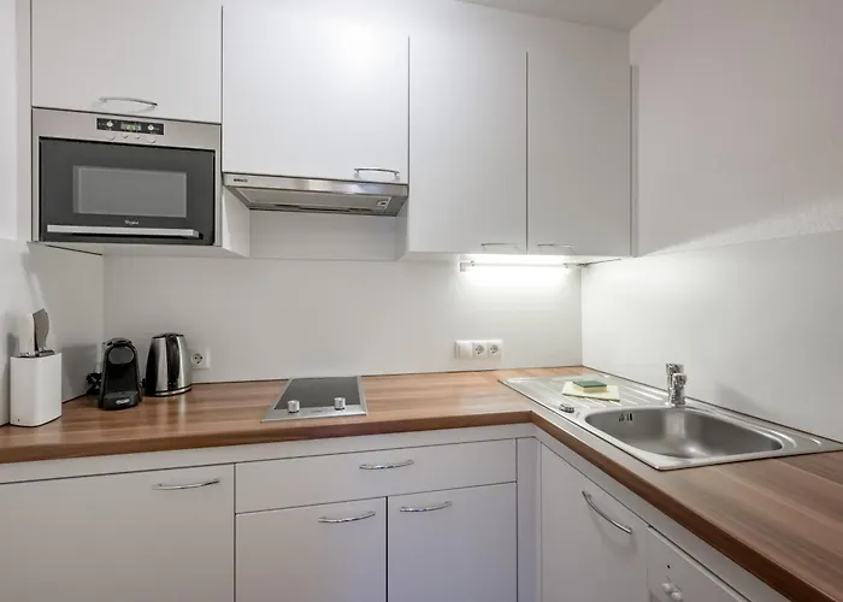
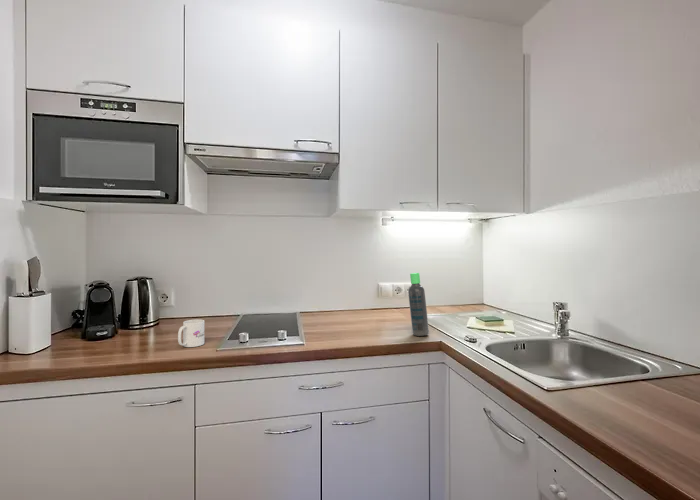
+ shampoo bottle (418, 303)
+ mug (190, 333)
